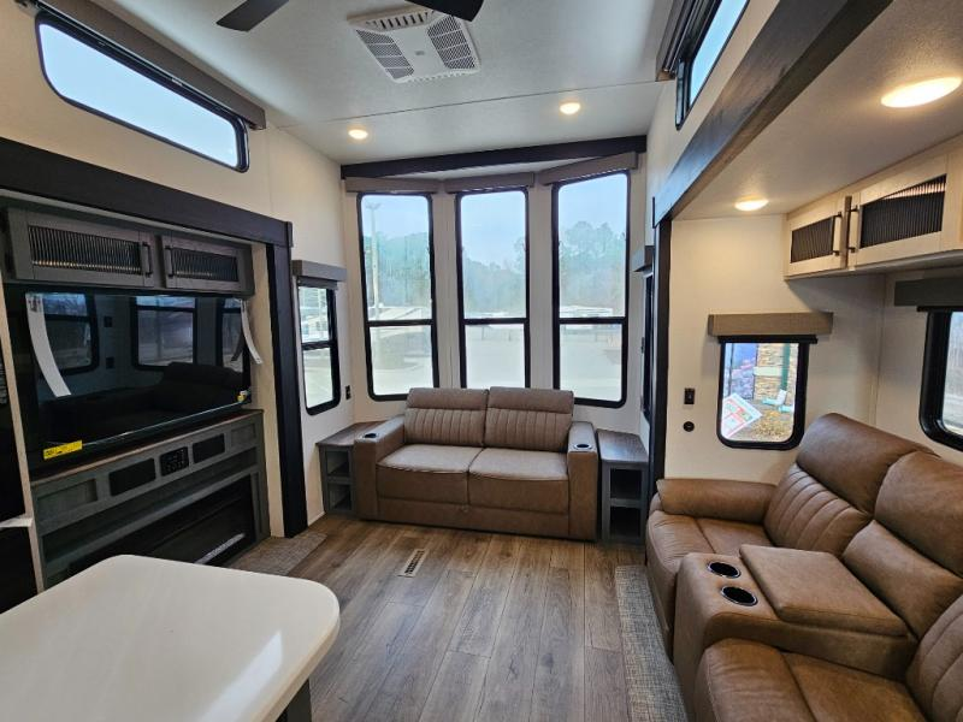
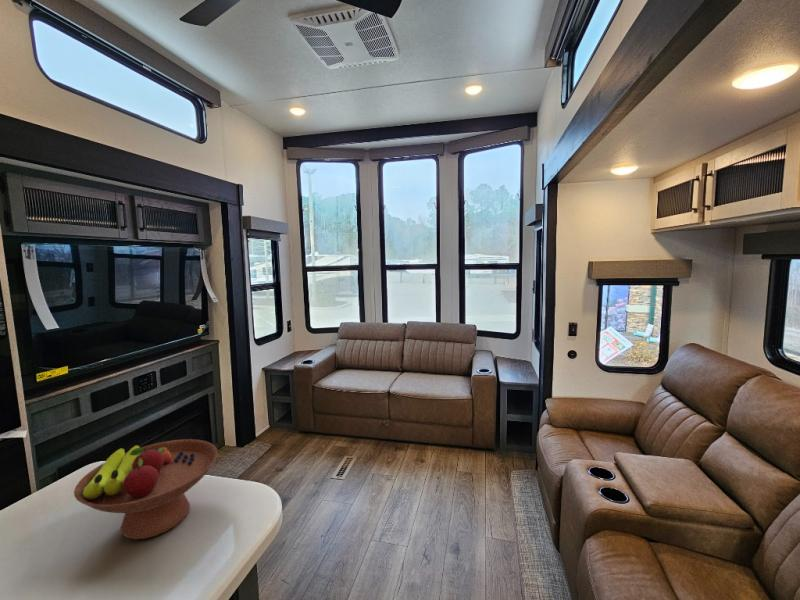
+ fruit bowl (154, 483)
